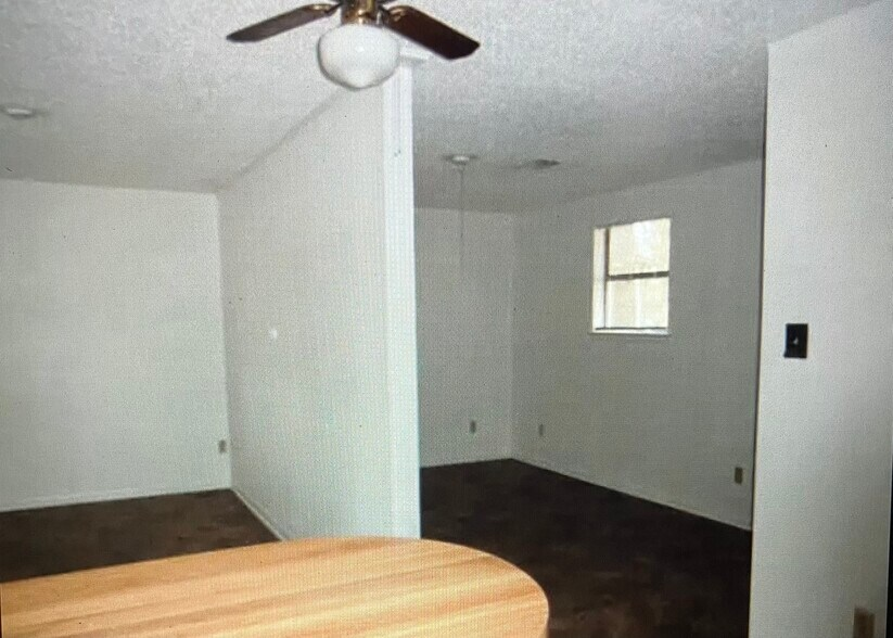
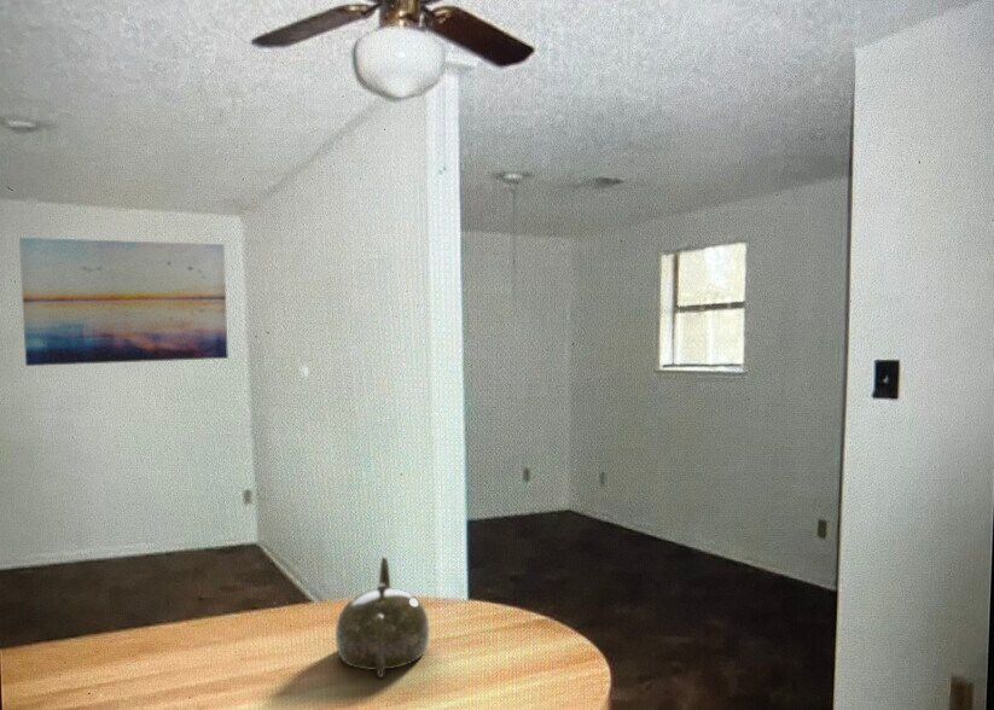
+ teapot (382, 613)
+ wall art (129, 302)
